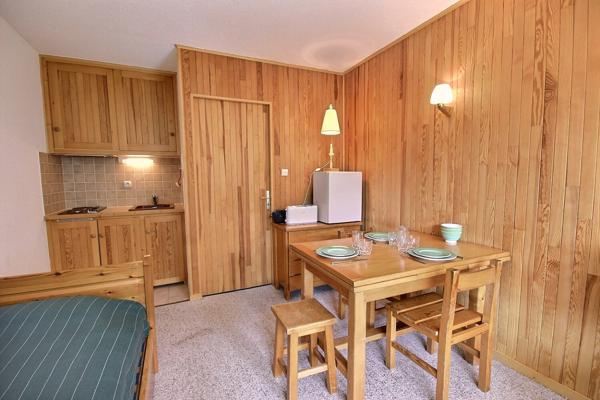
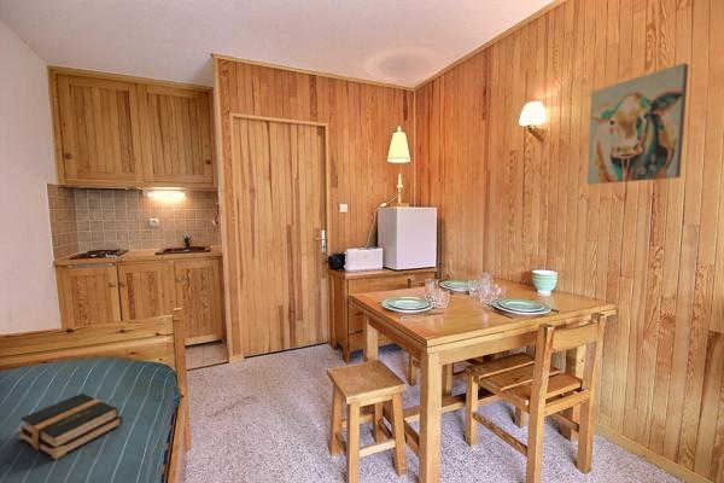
+ wall art (631, 130)
+ hardback book (70, 421)
